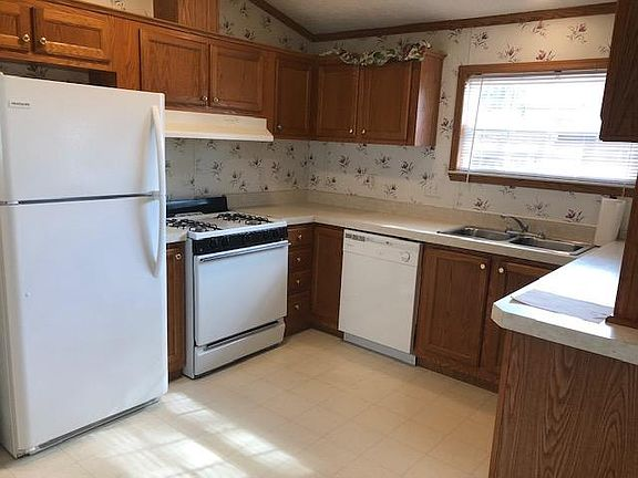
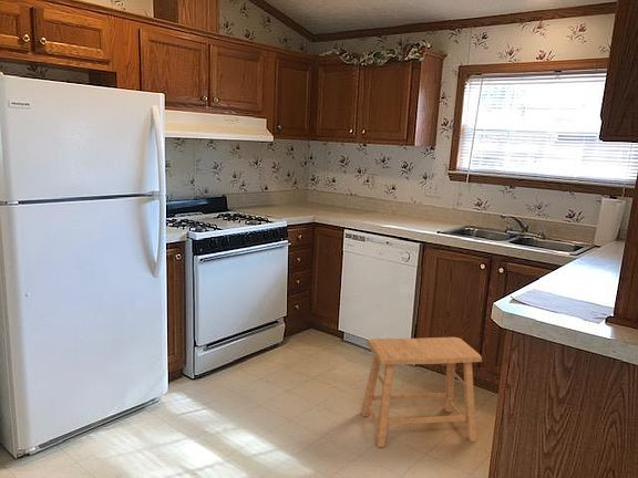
+ stool (419, 394)
